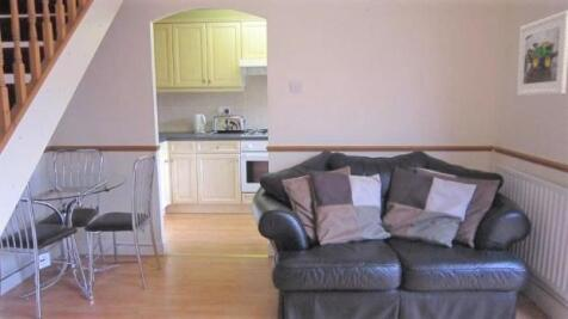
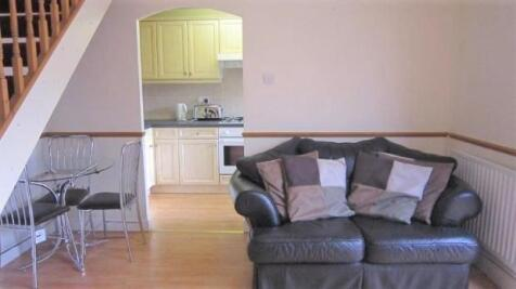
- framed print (541, 57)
